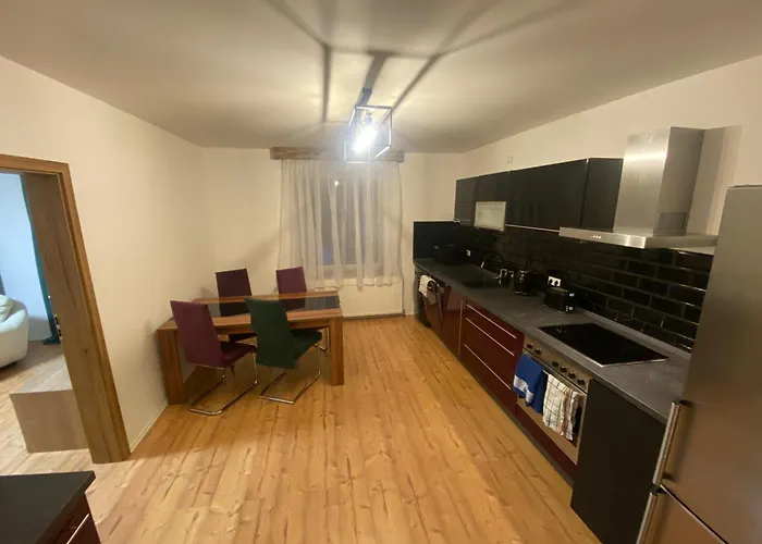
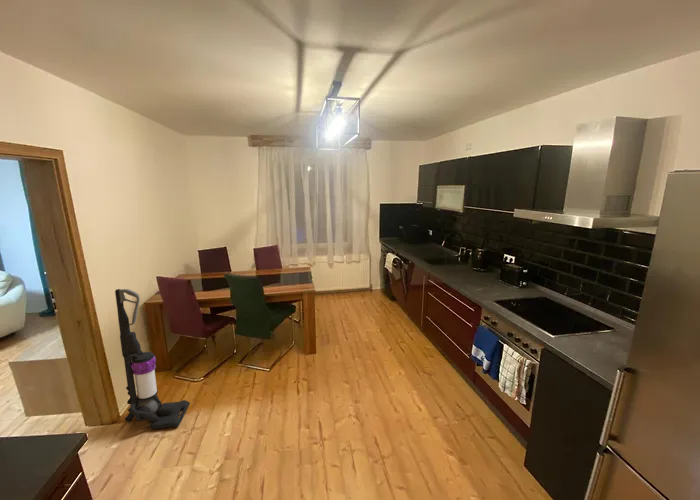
+ vacuum cleaner (148, 356)
